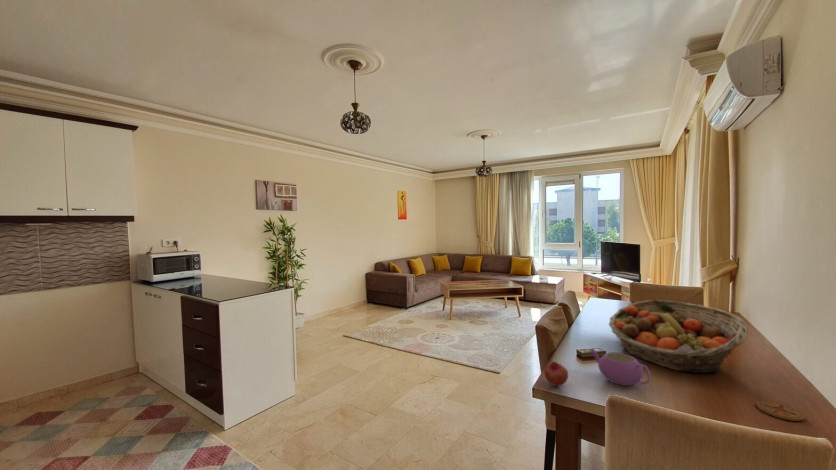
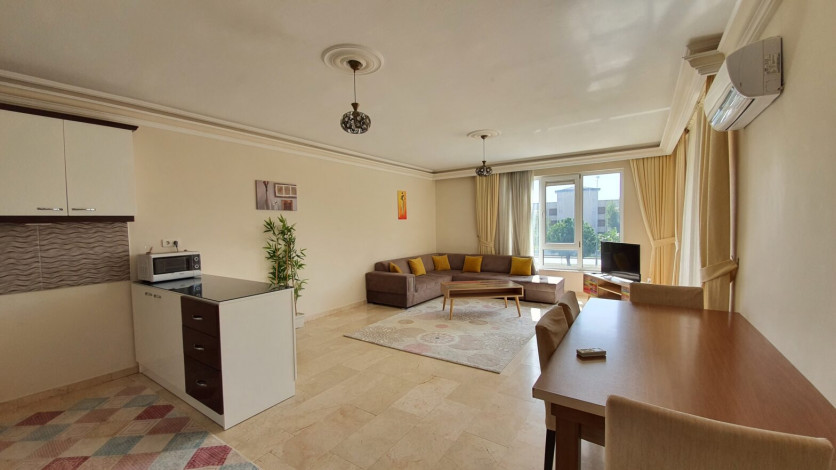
- fruit basket (670, 332)
- coaster (779, 410)
- fruit (556, 372)
- teapot (618, 368)
